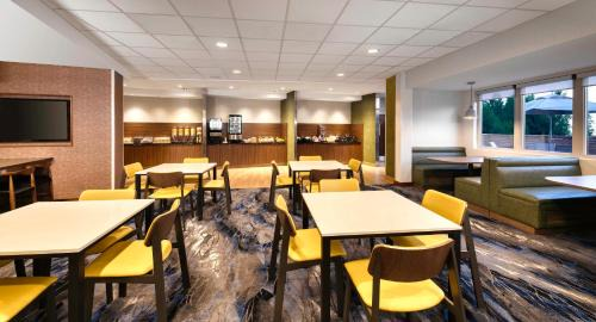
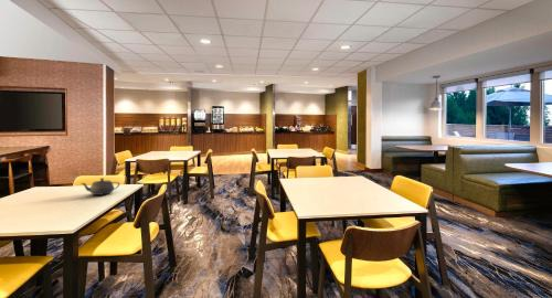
+ teapot (100, 185)
